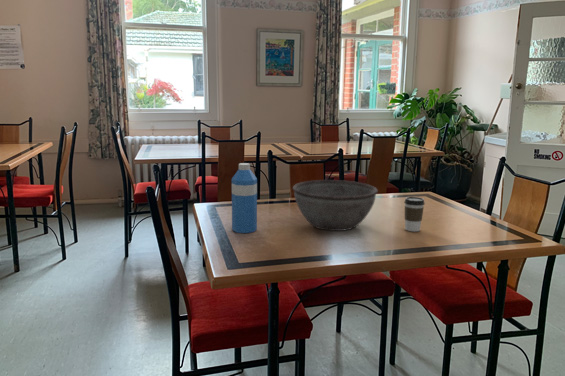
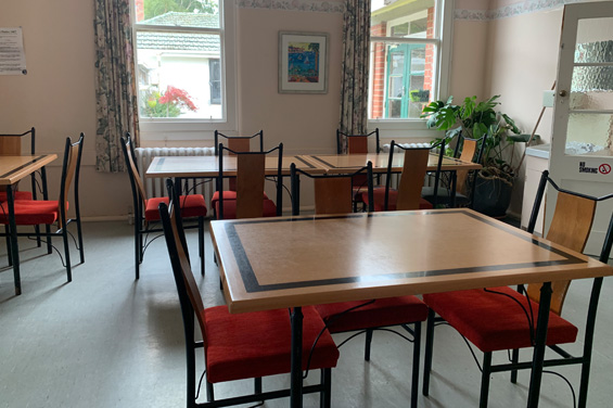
- coffee cup (413, 214)
- bowl (334, 206)
- water bottle (244, 197)
